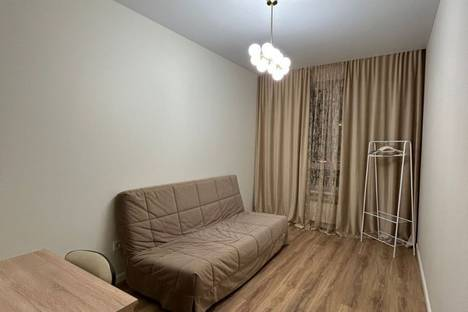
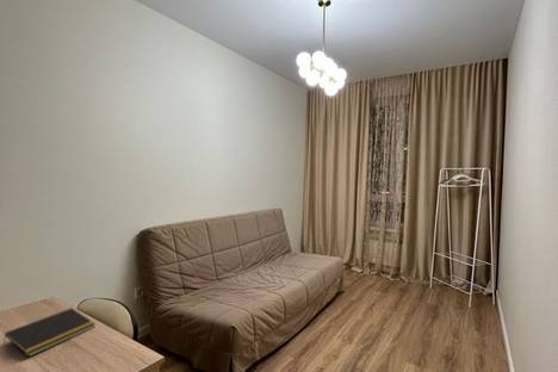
+ notepad (52, 329)
